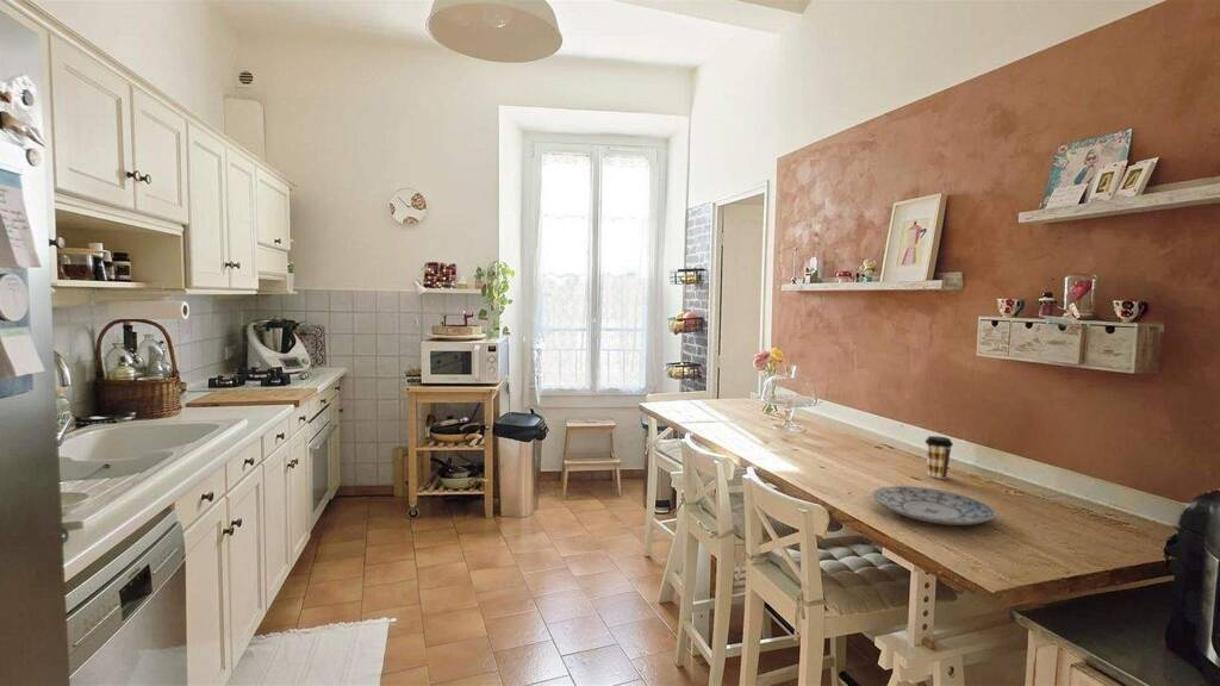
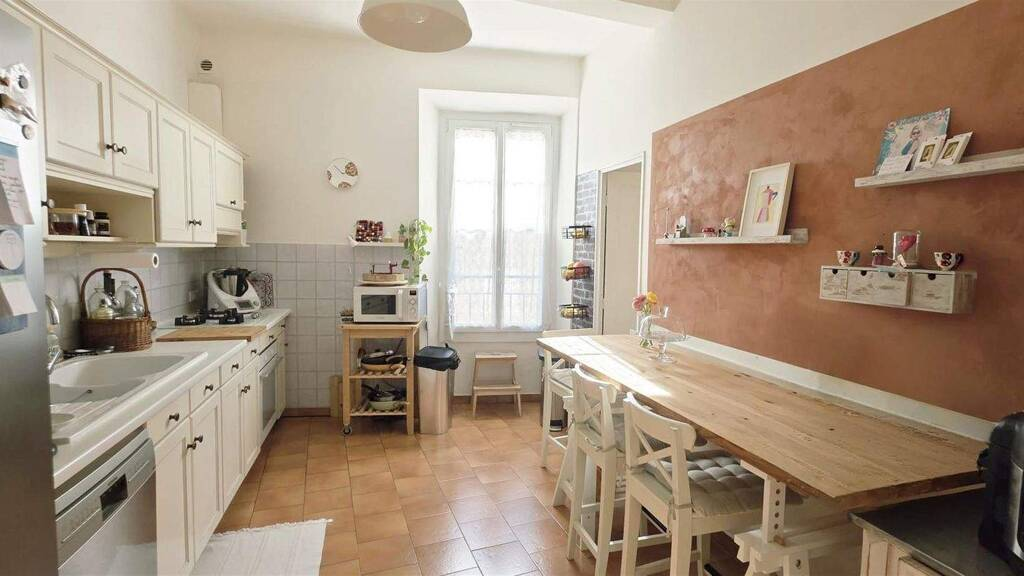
- plate (930, 507)
- coffee cup (938, 456)
